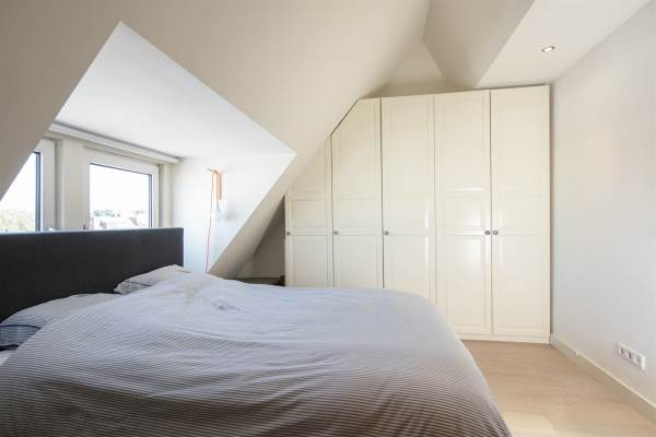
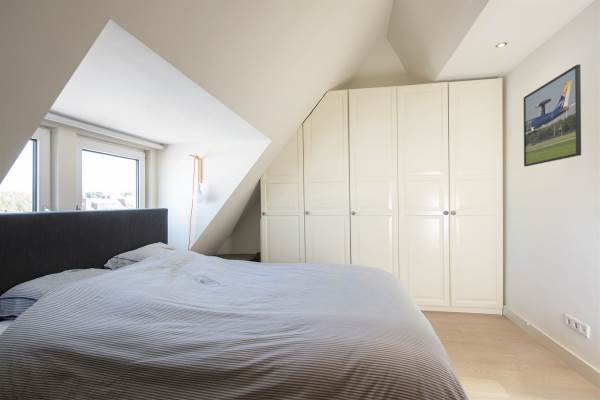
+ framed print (548, 122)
